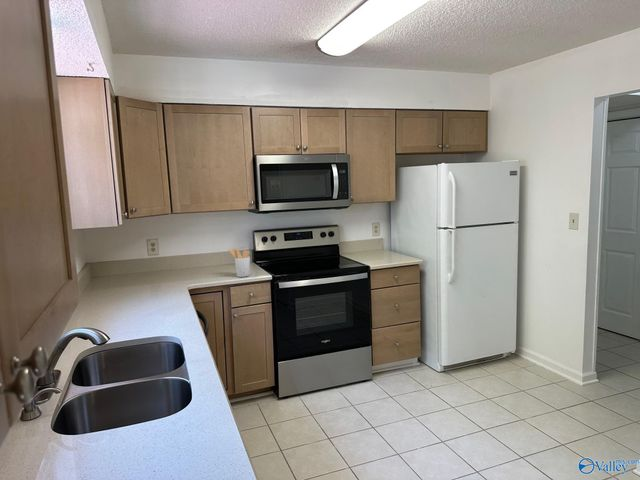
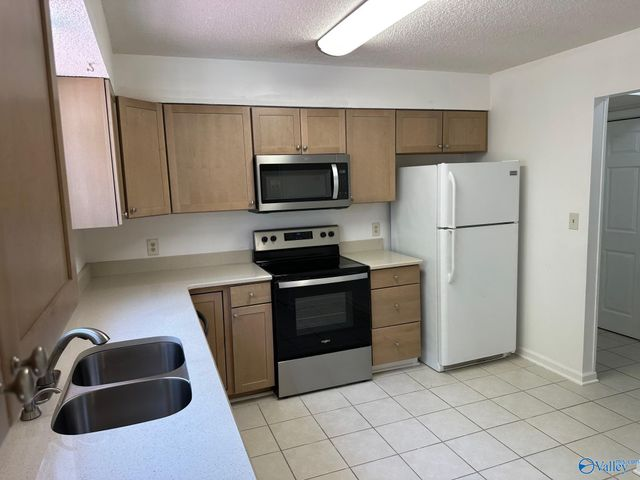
- utensil holder (239, 261)
